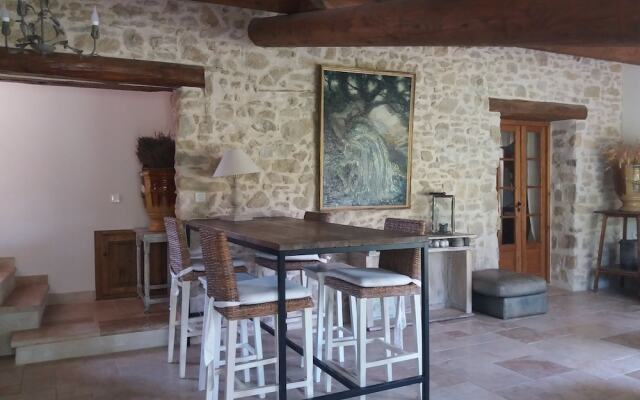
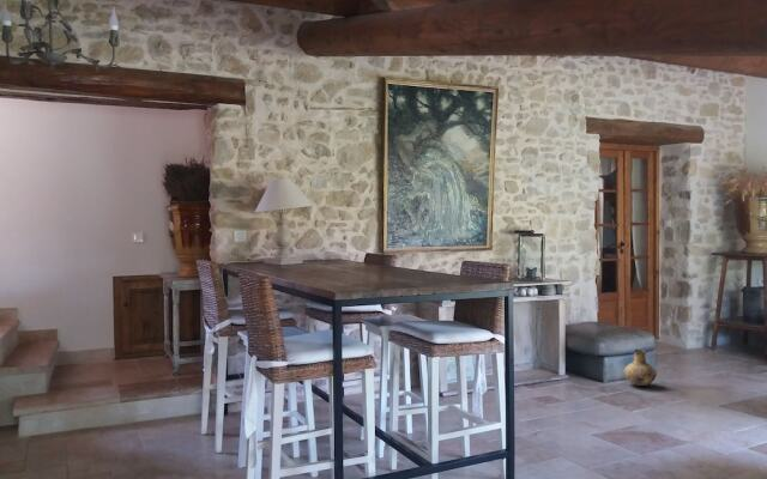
+ vase (639, 368)
